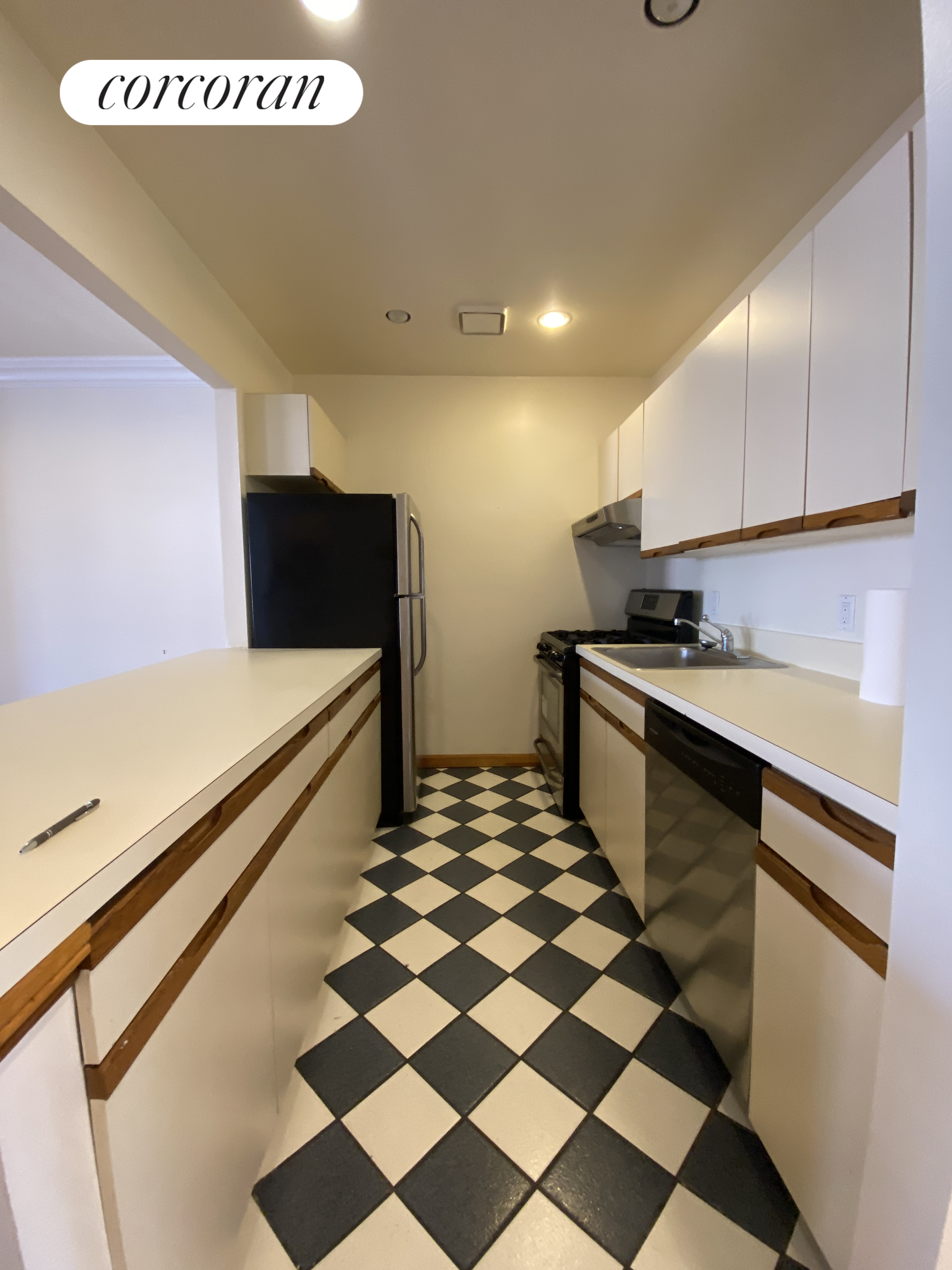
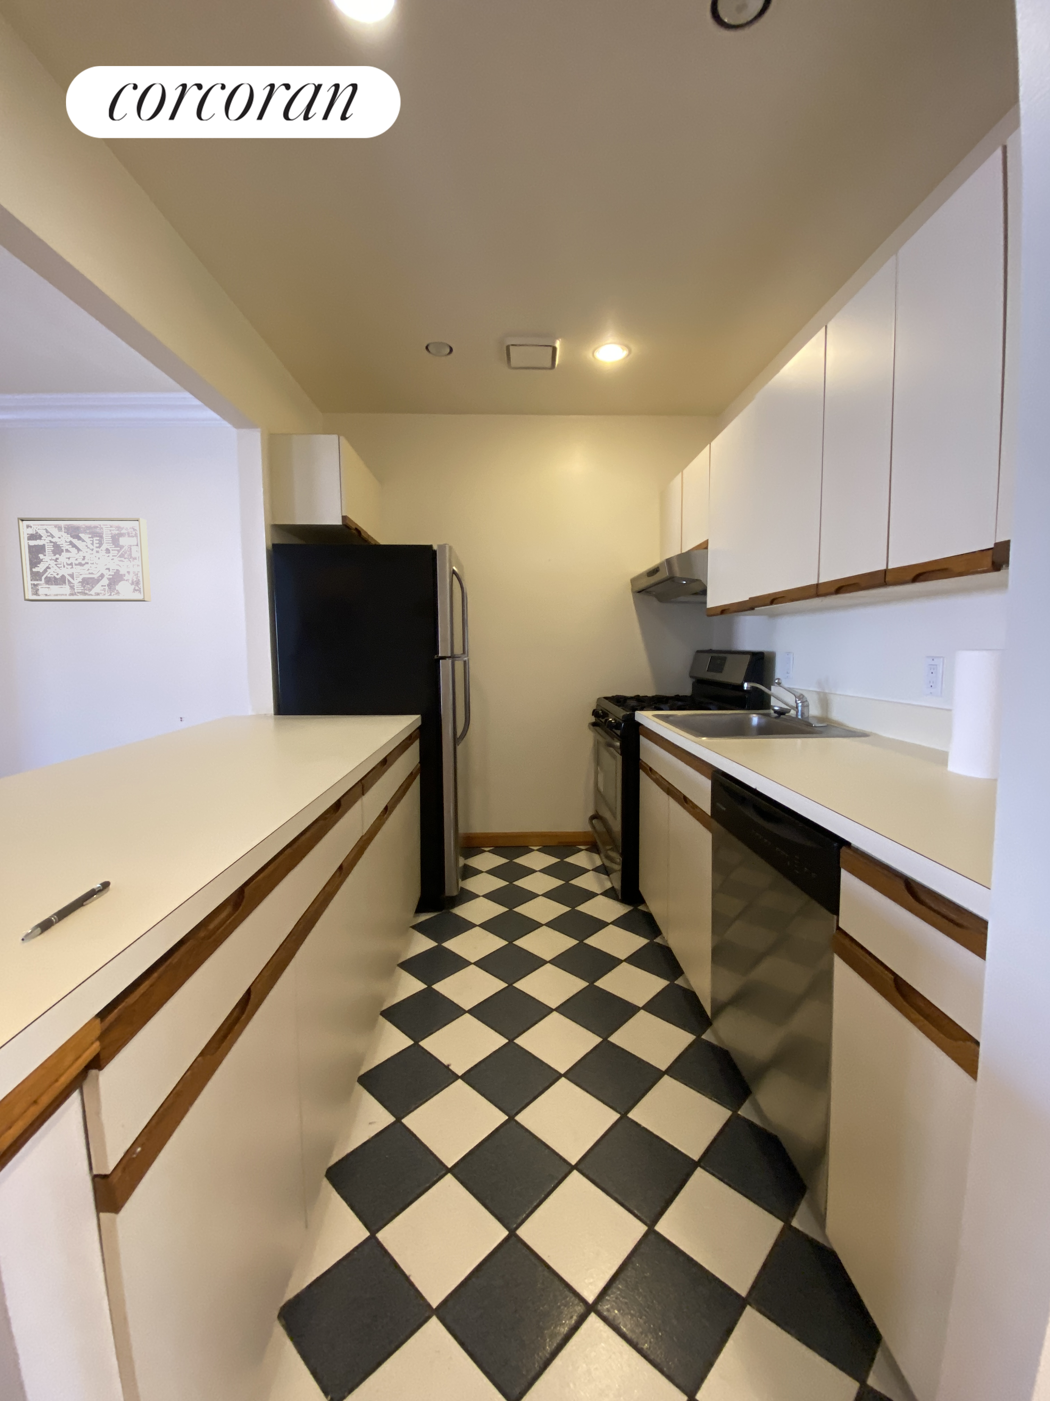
+ wall art (85, 560)
